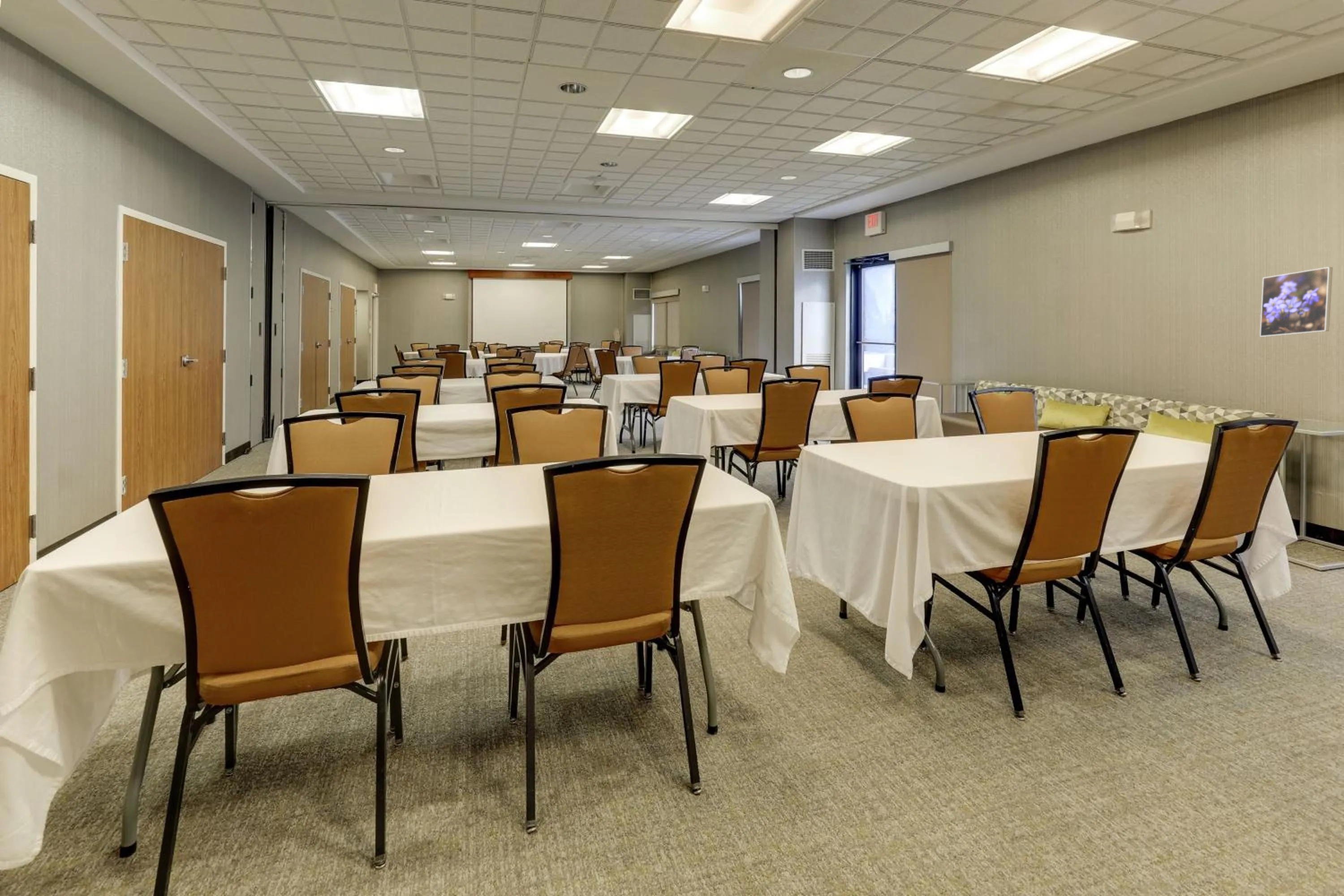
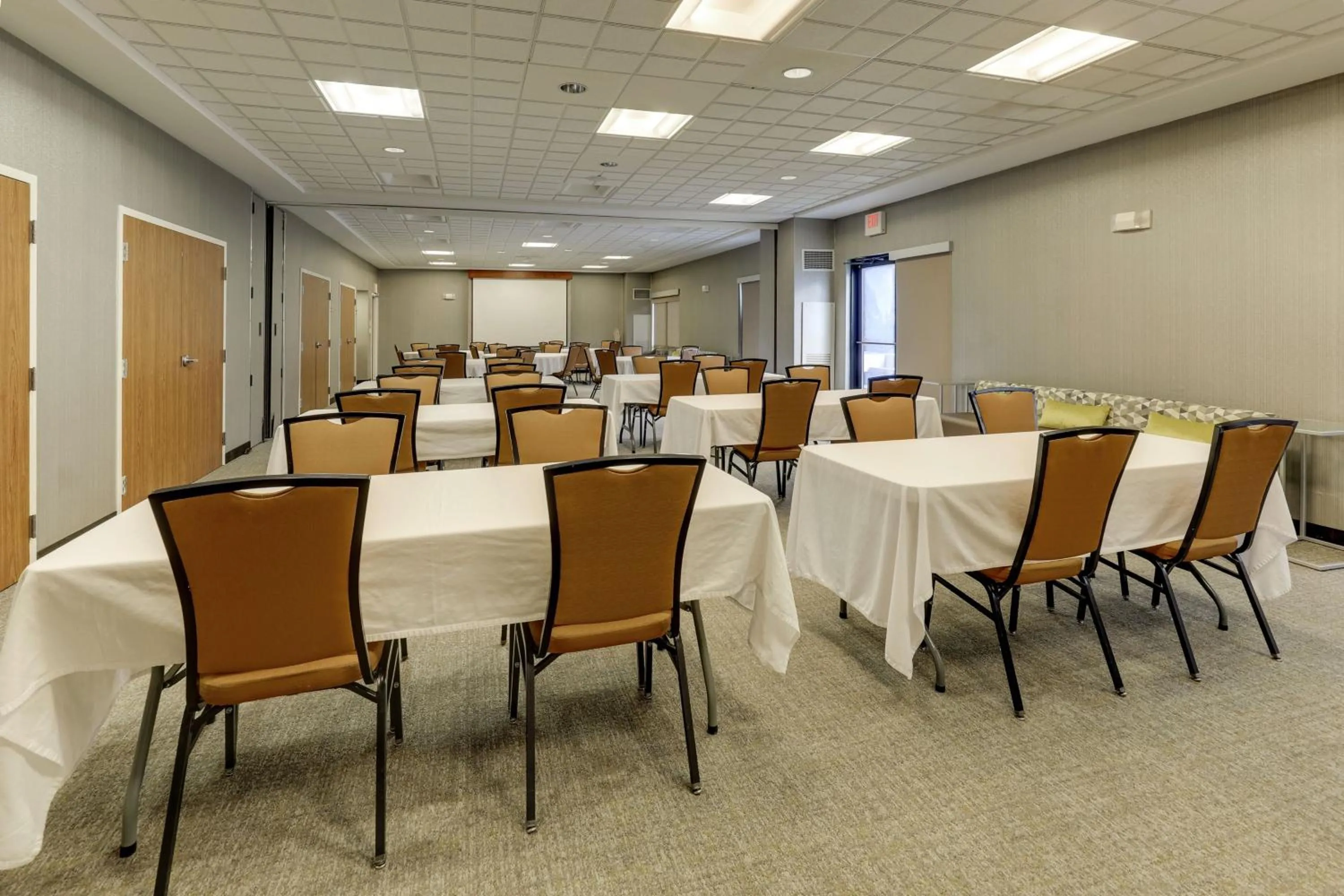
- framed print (1295, 303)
